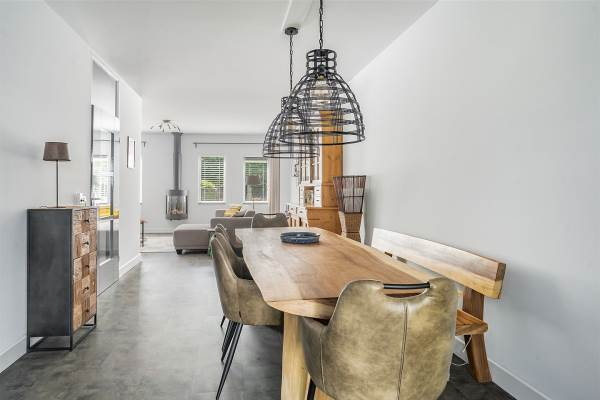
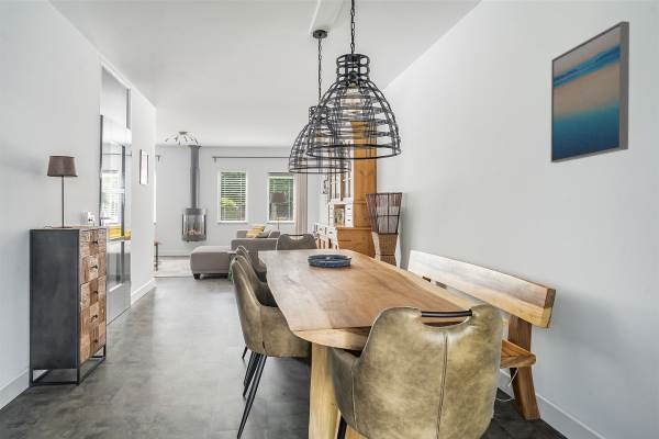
+ wall art (585, 99)
